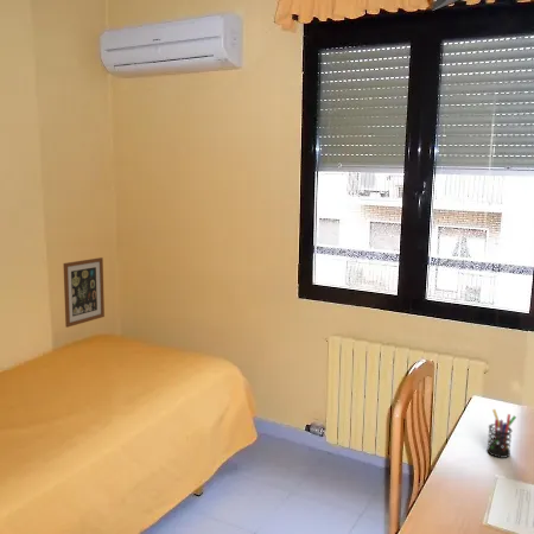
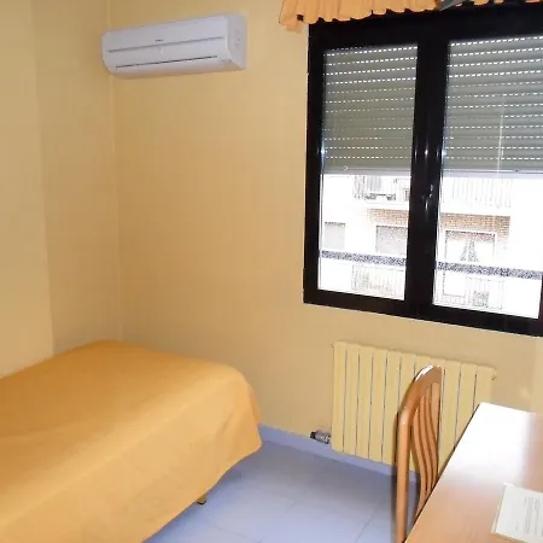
- wall art (84, 291)
- pen holder (502, 431)
